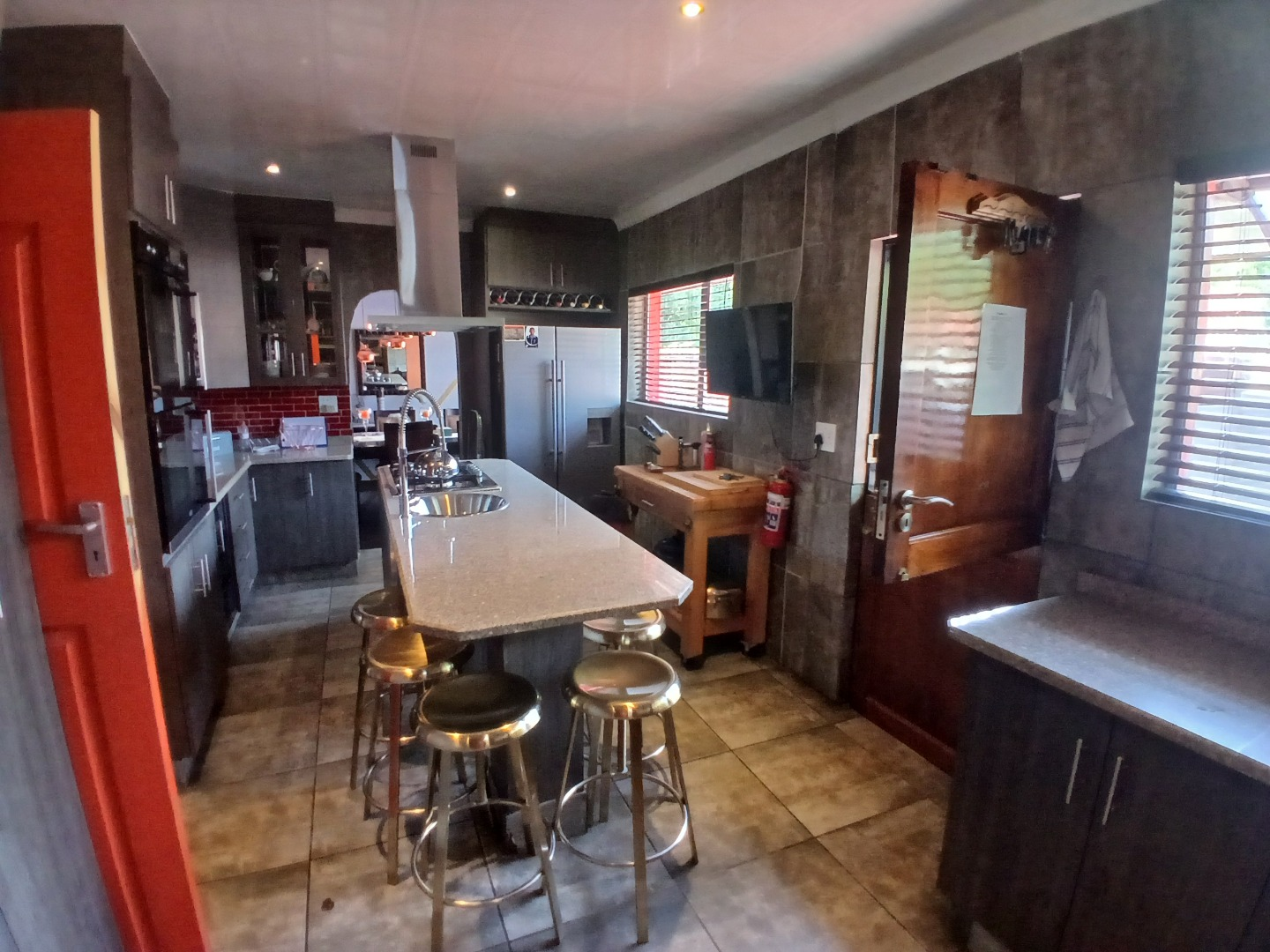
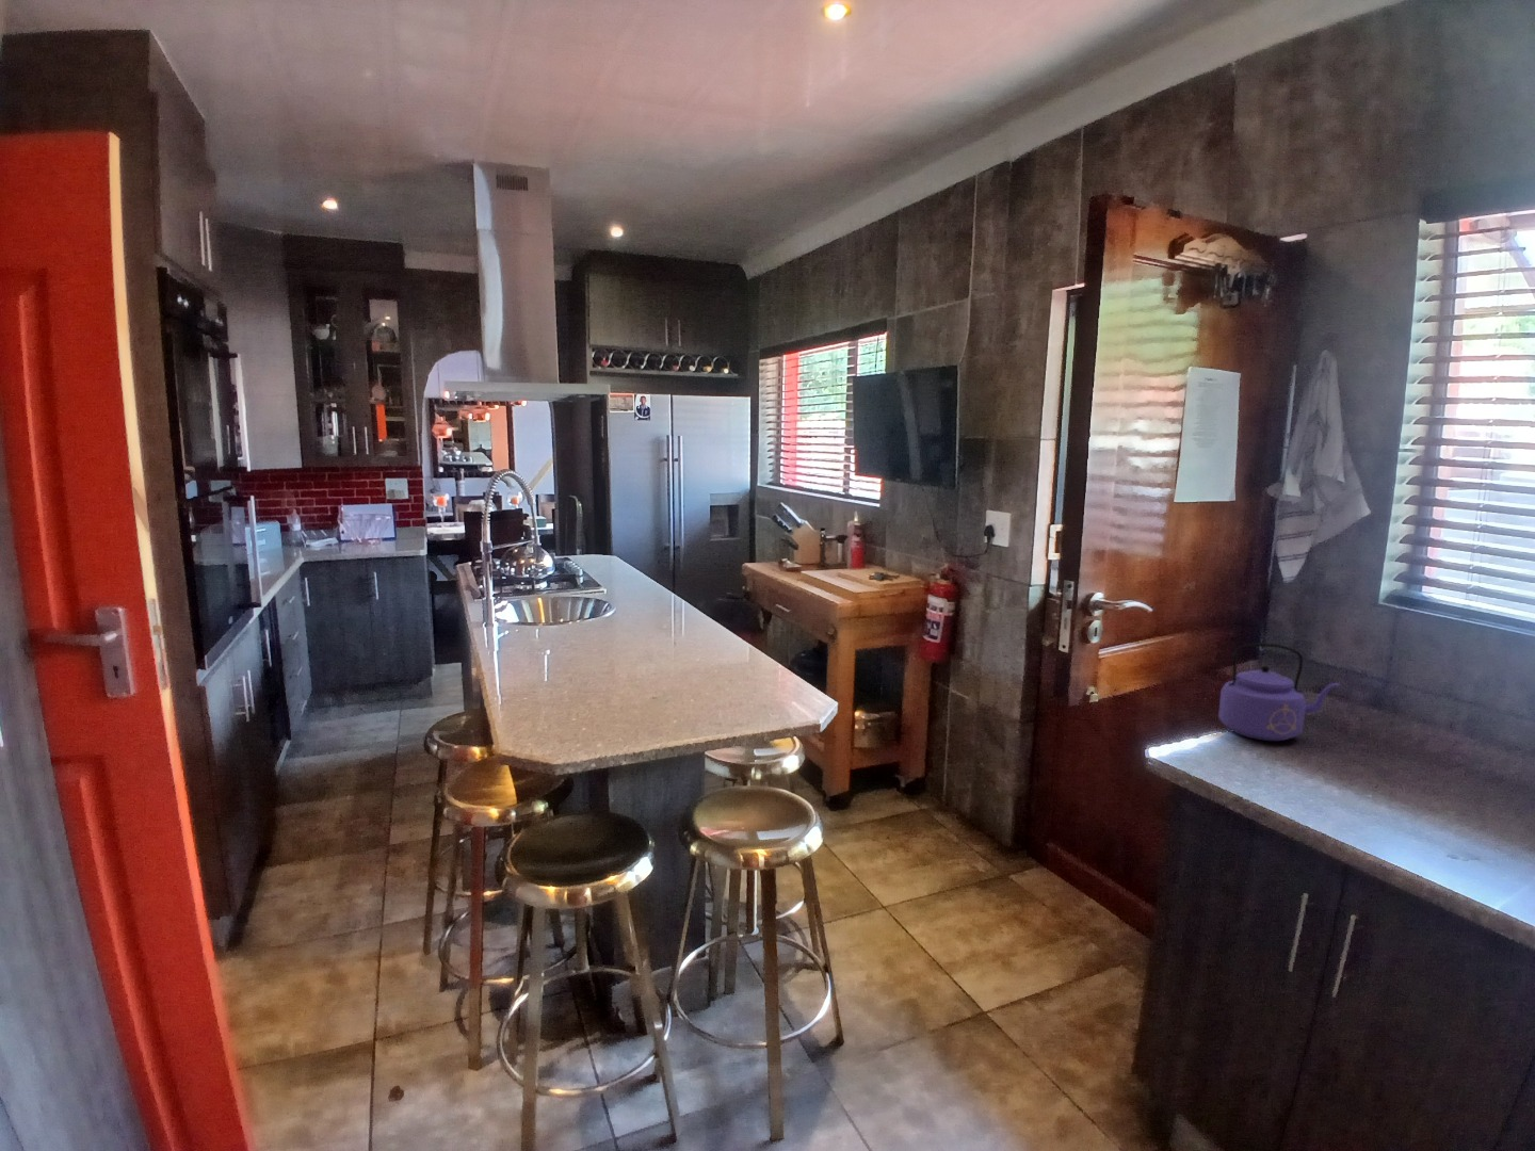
+ kettle (1278, 689)
